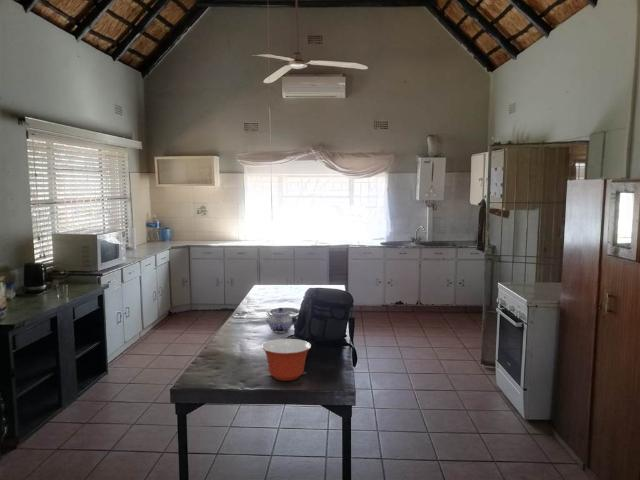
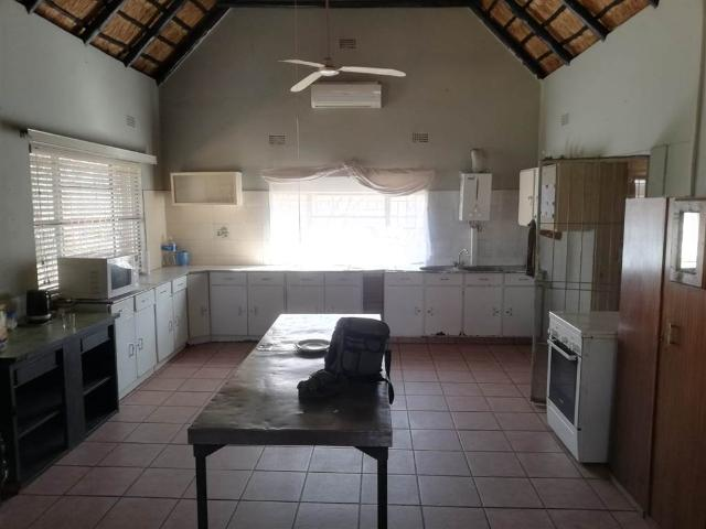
- mixing bowl (286, 360)
- teapot (280, 319)
